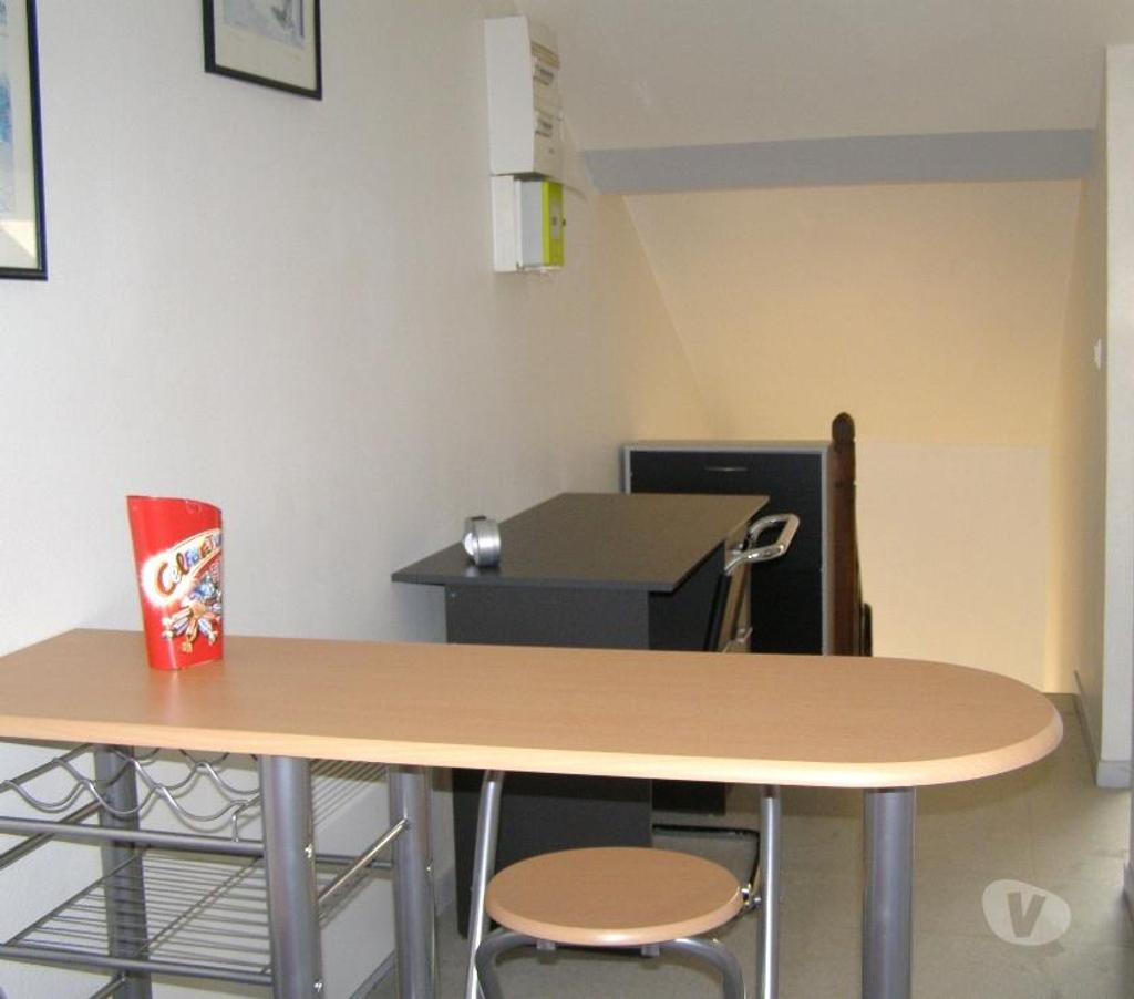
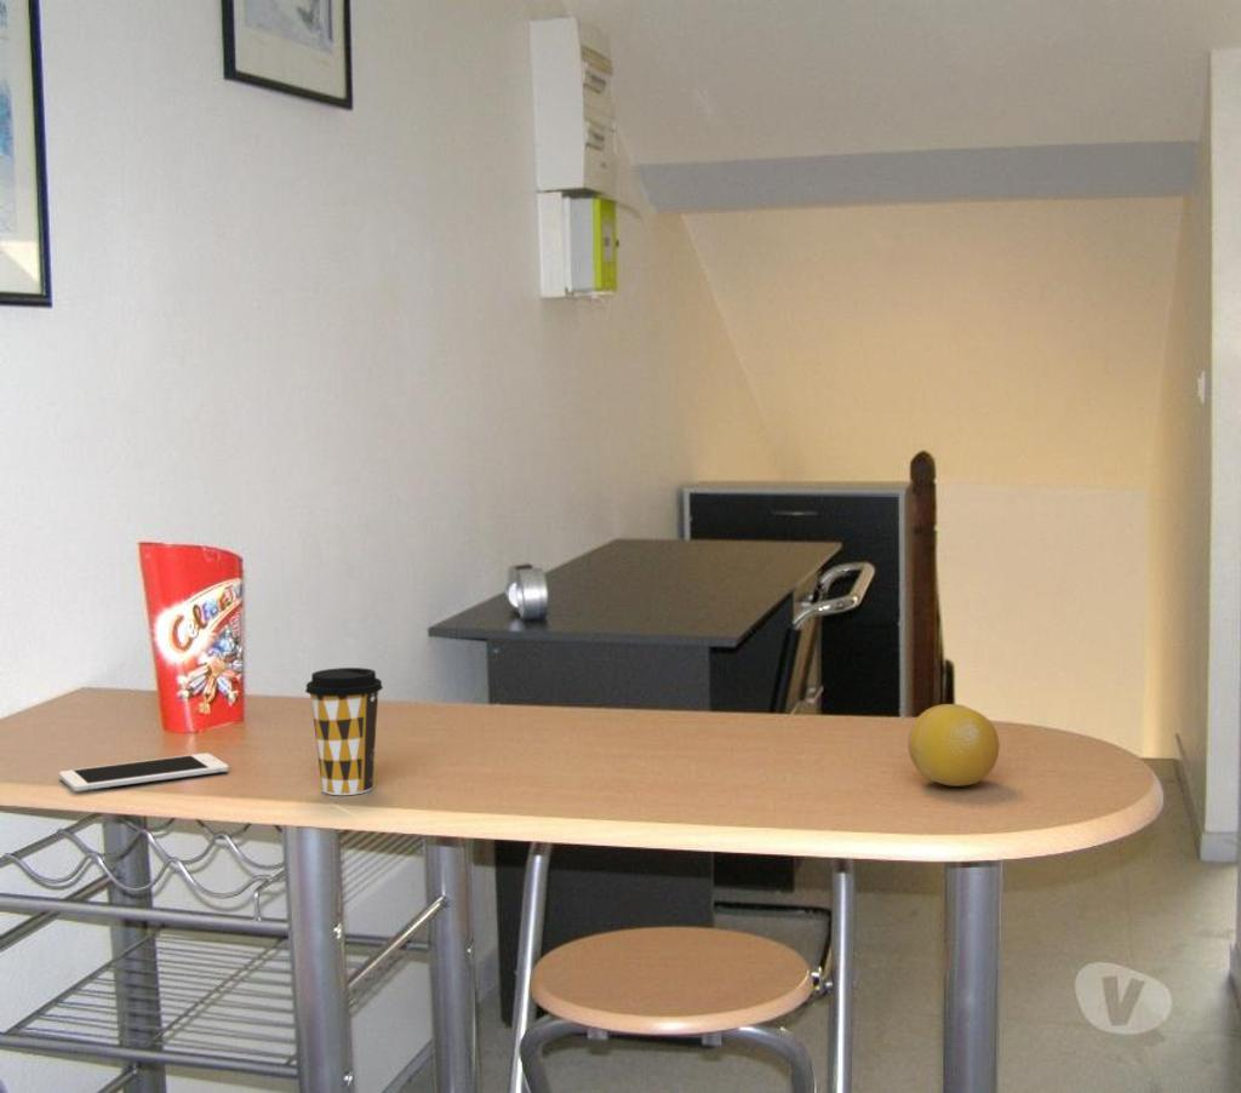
+ cell phone (144, 771)
+ fruit (953, 744)
+ coffee cup (345, 731)
